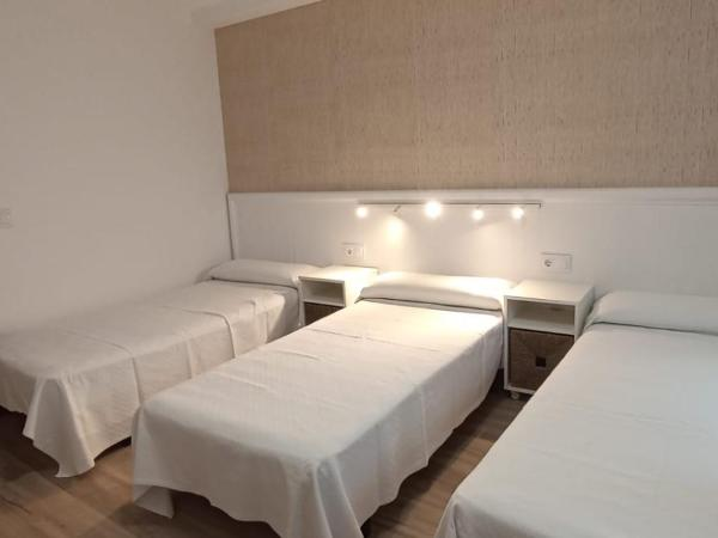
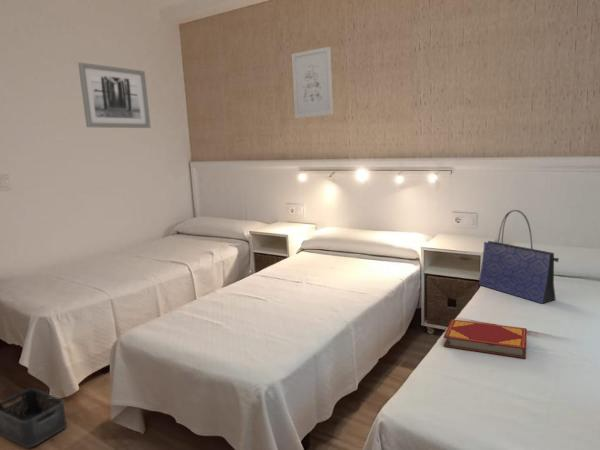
+ hardback book (485, 337)
+ storage bin (30, 416)
+ wall art (312, 84)
+ wall art (117, 97)
+ tote bag (518, 252)
